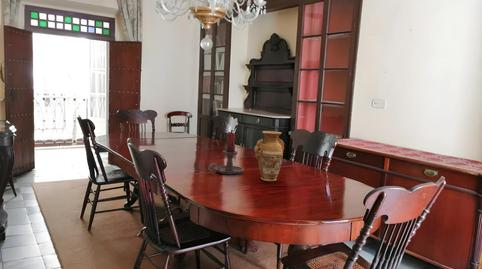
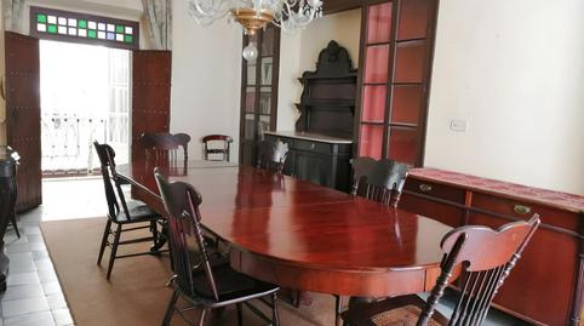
- vase (269, 155)
- candle holder (226, 152)
